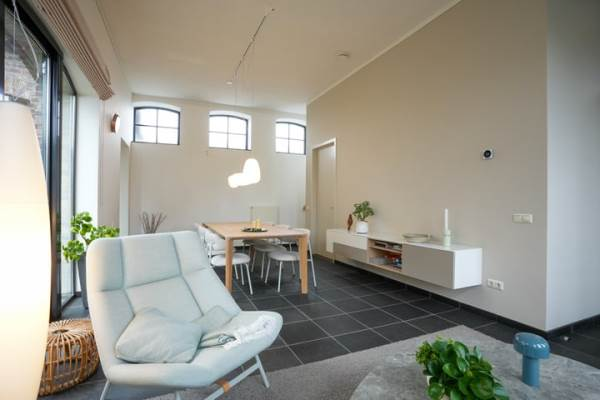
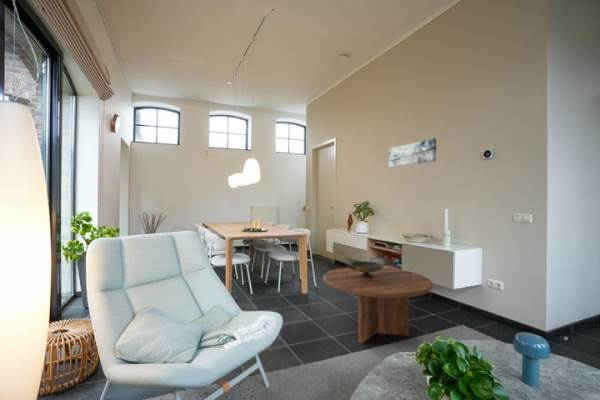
+ decorative bowl (366, 269)
+ coffee table (375, 304)
+ wall art (410, 154)
